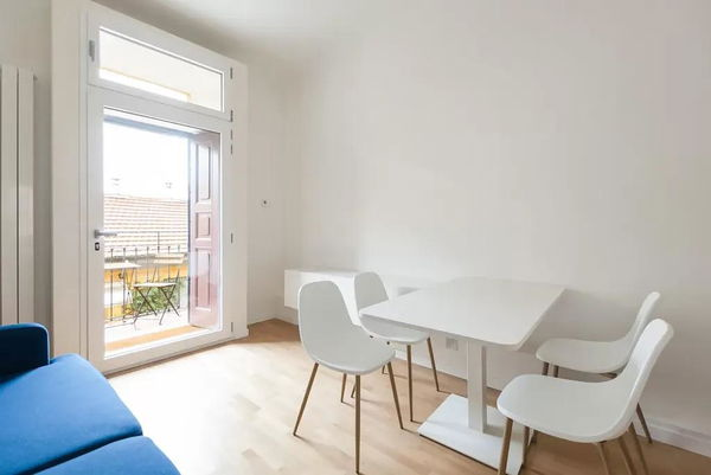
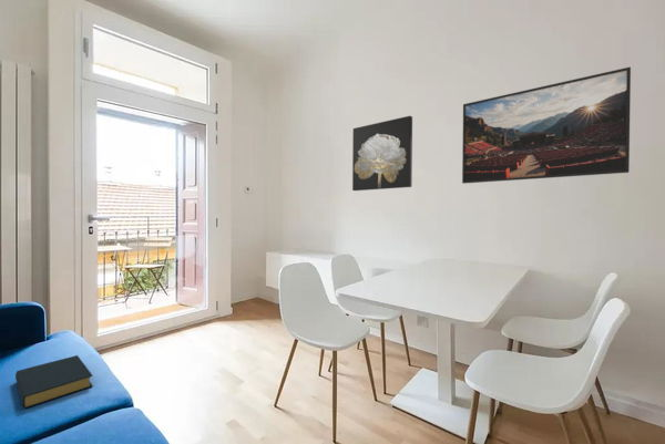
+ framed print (534, 133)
+ wall art (380, 155)
+ hardback book (53, 379)
